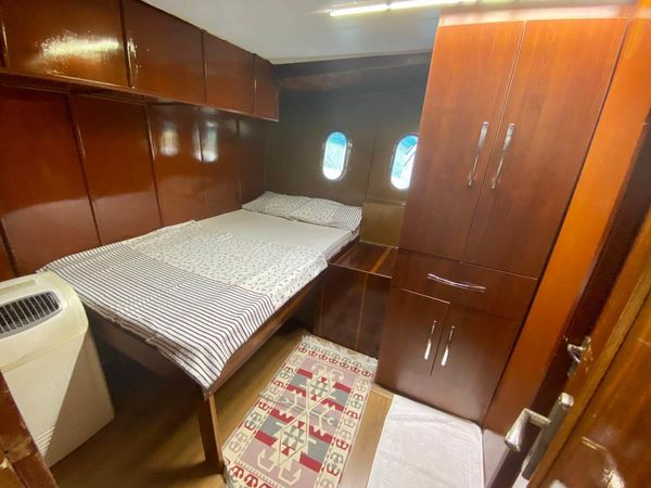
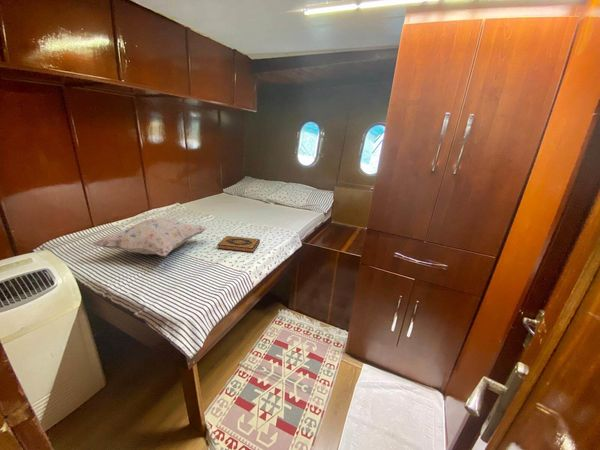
+ decorative pillow (157, 235)
+ hardback book (239, 243)
